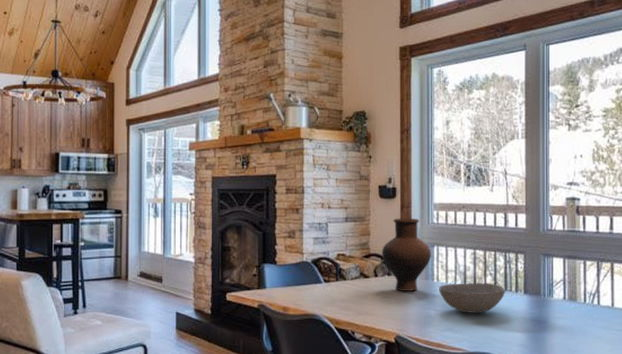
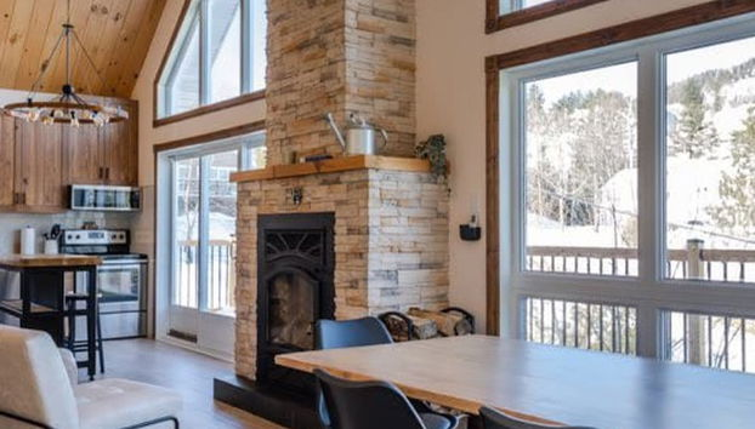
- bowl (471, 299)
- vase (406, 254)
